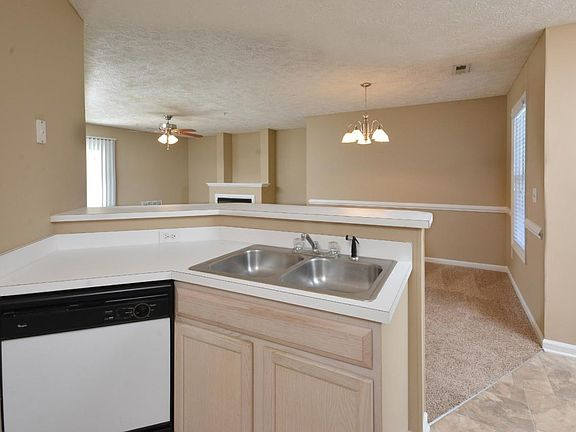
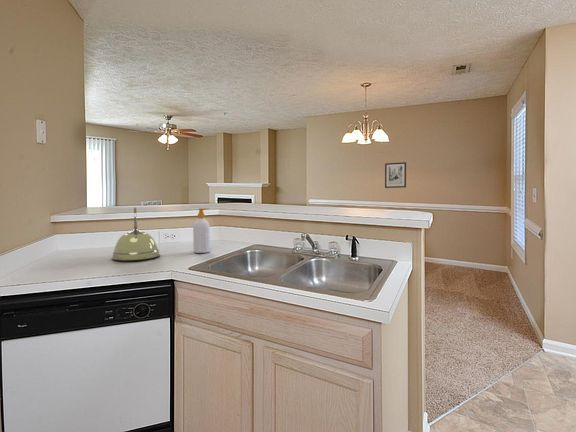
+ soap bottle (202, 230)
+ kettle (135, 232)
+ wall art (395, 175)
